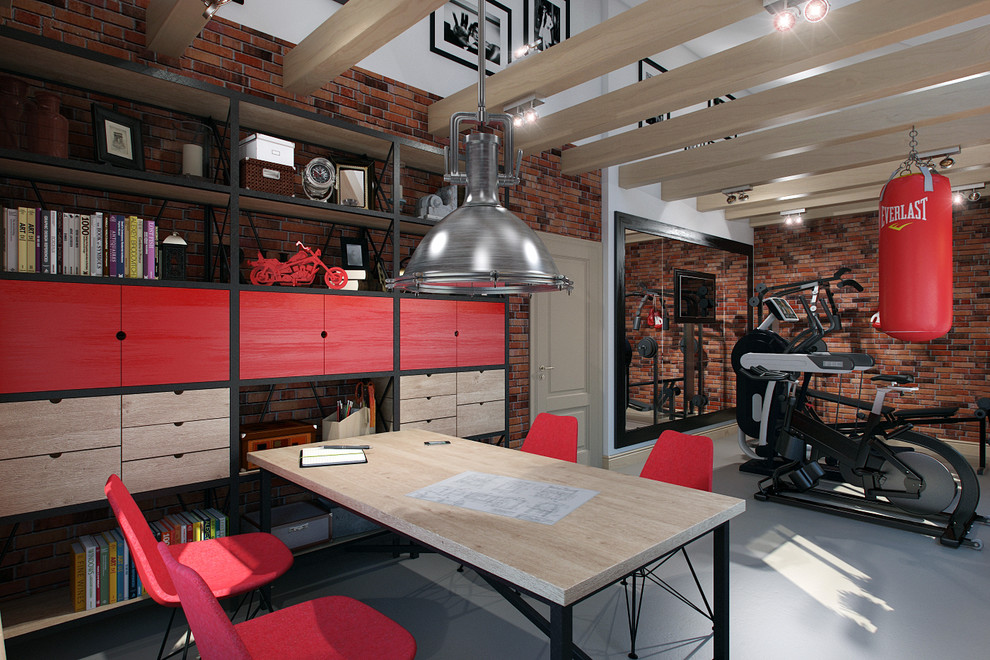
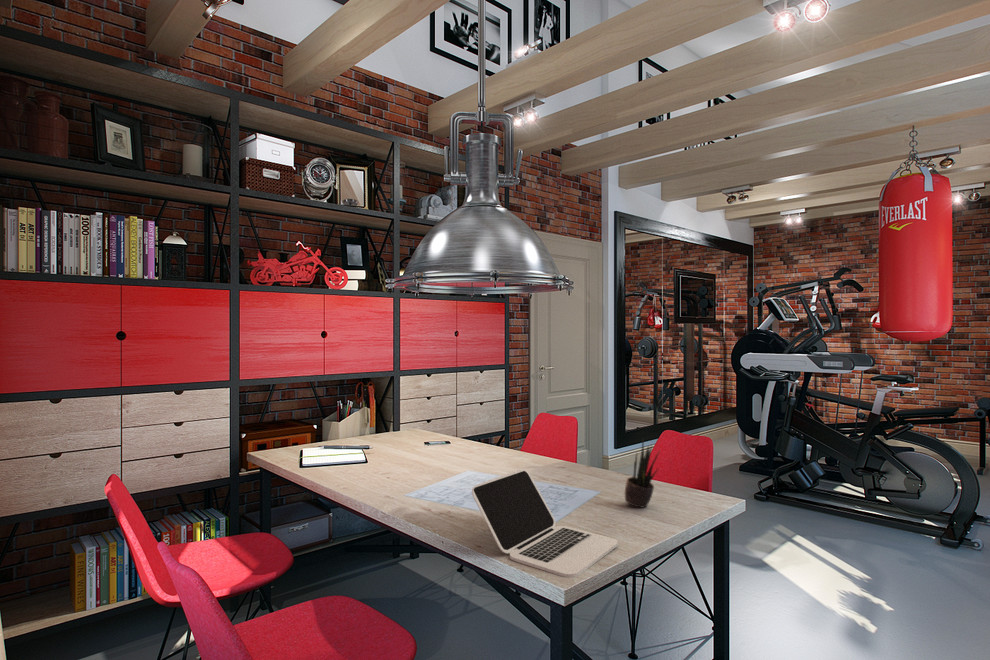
+ potted plant (642, 472)
+ laptop (545, 515)
